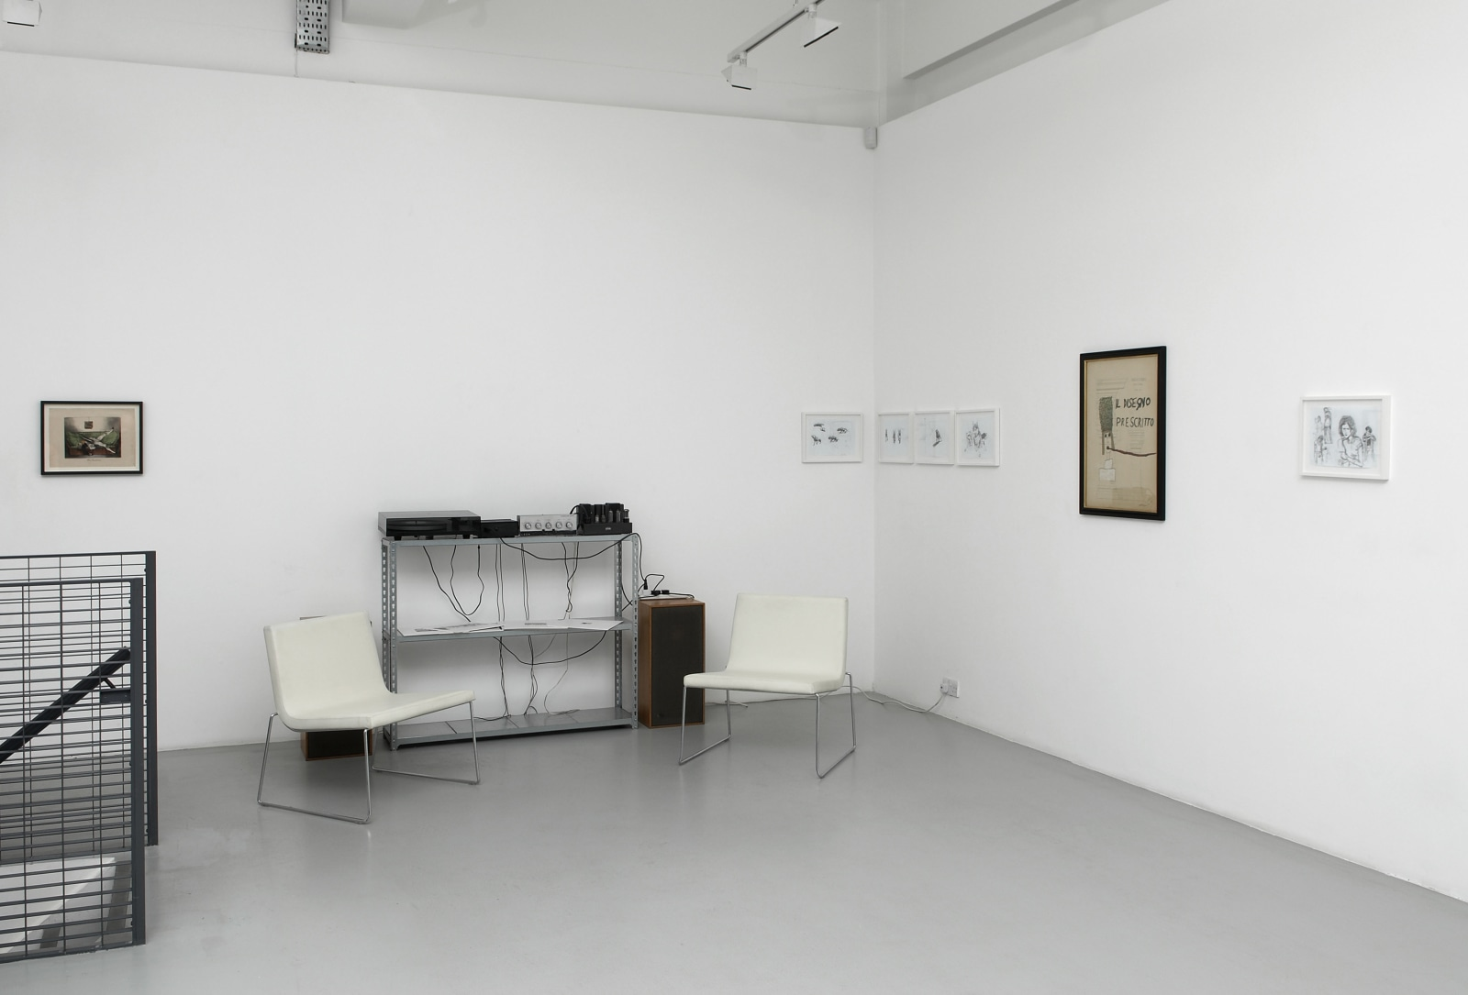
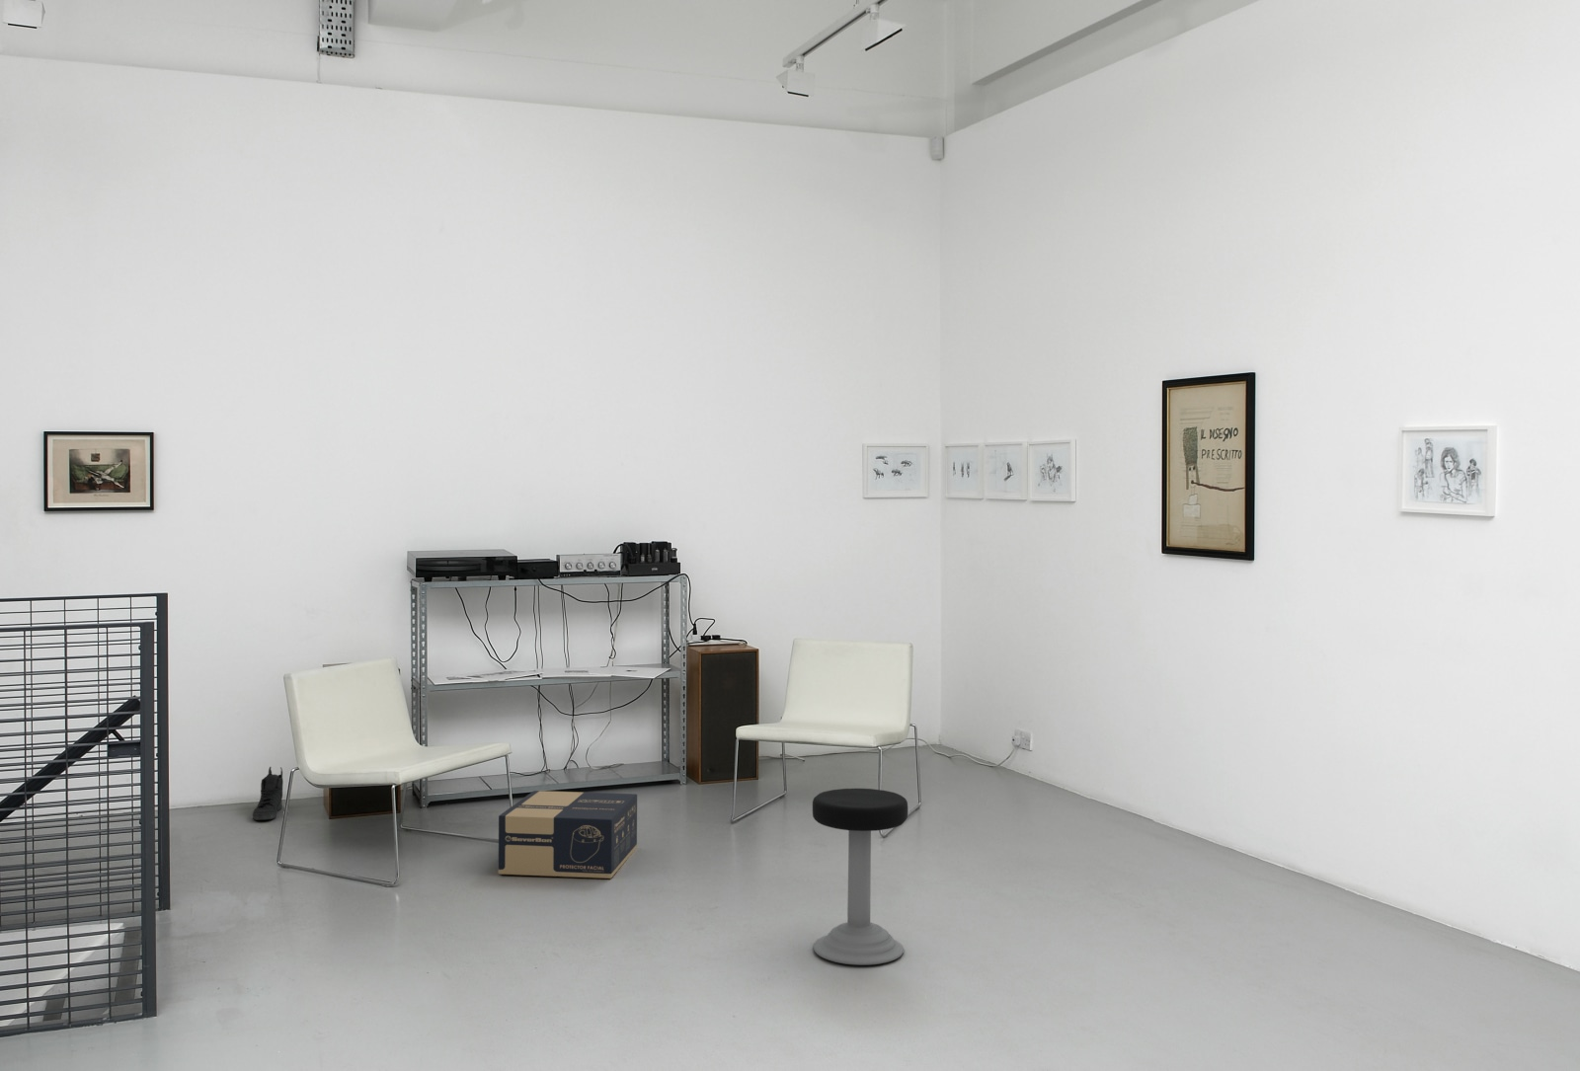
+ cardboard box (570, 832)
+ sneaker (268, 792)
+ stool (859, 874)
